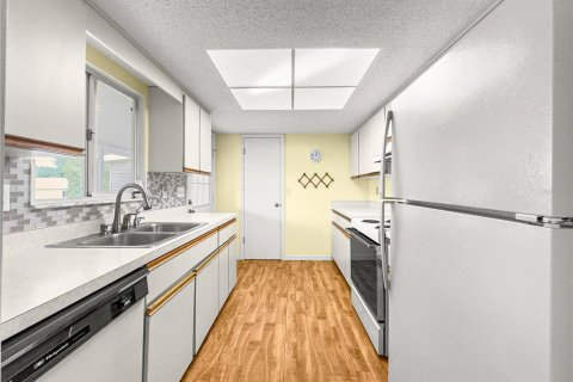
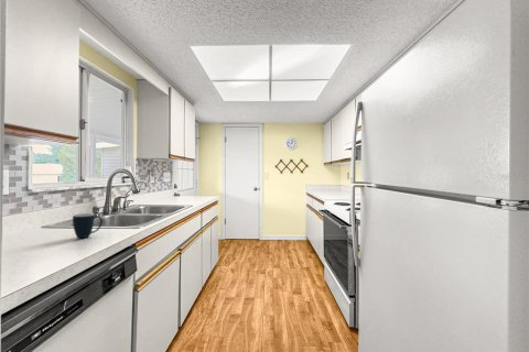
+ mug (87, 224)
